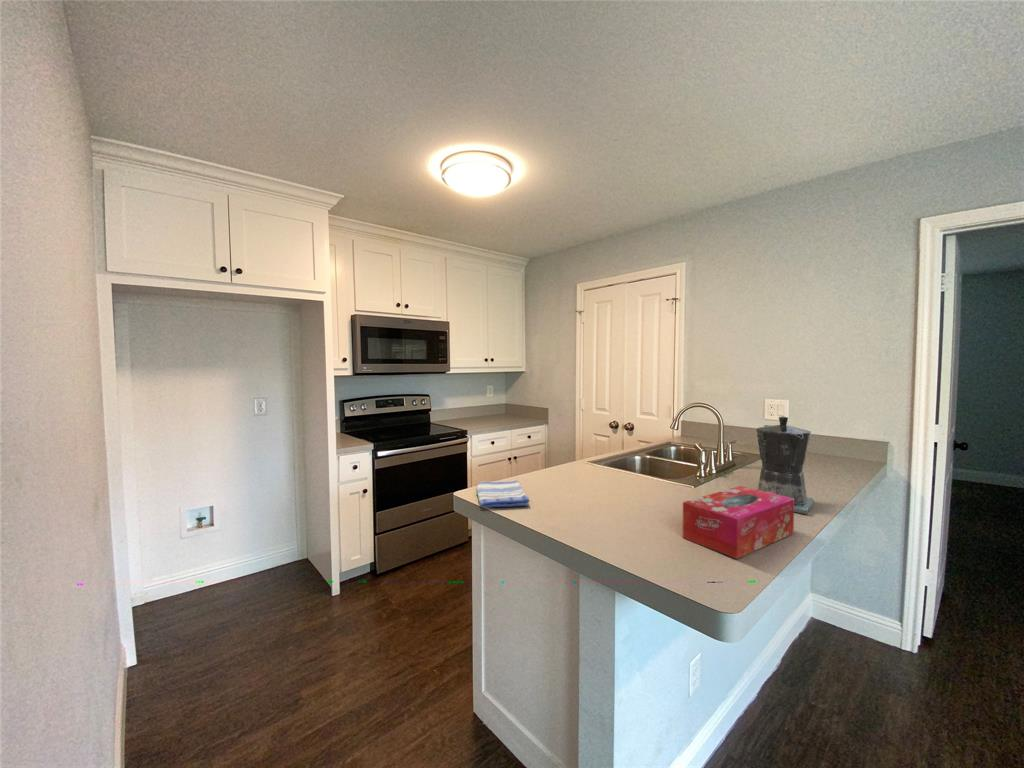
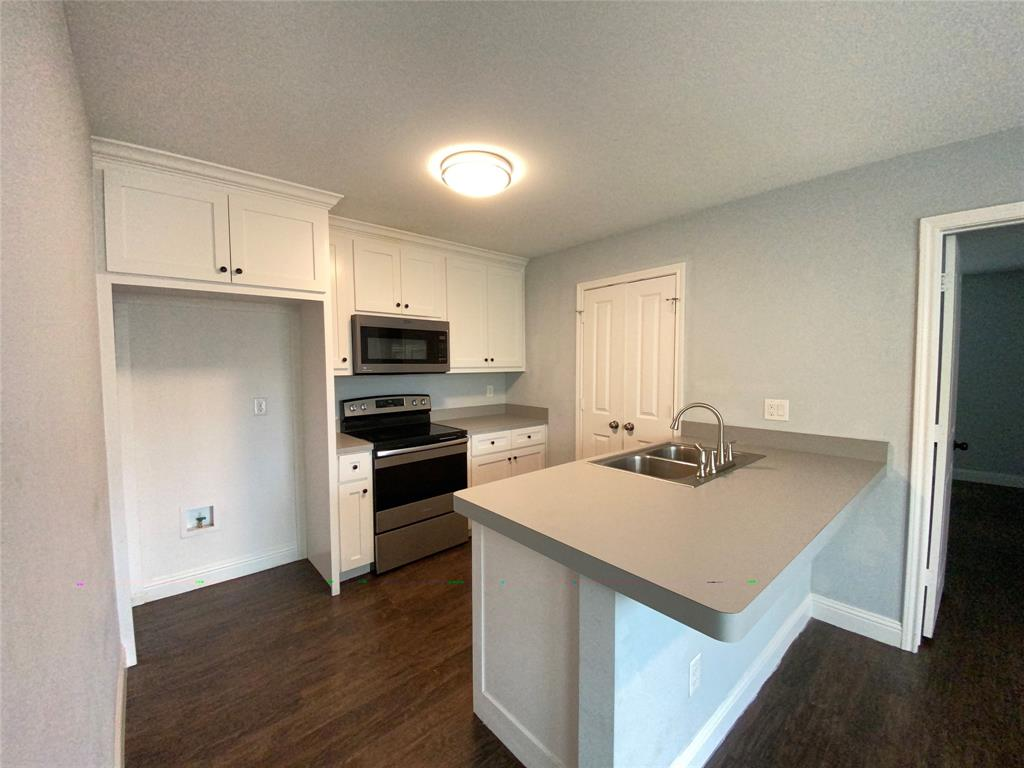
- tissue box (738, 517)
- coffee maker (781, 459)
- dish towel (501, 492)
